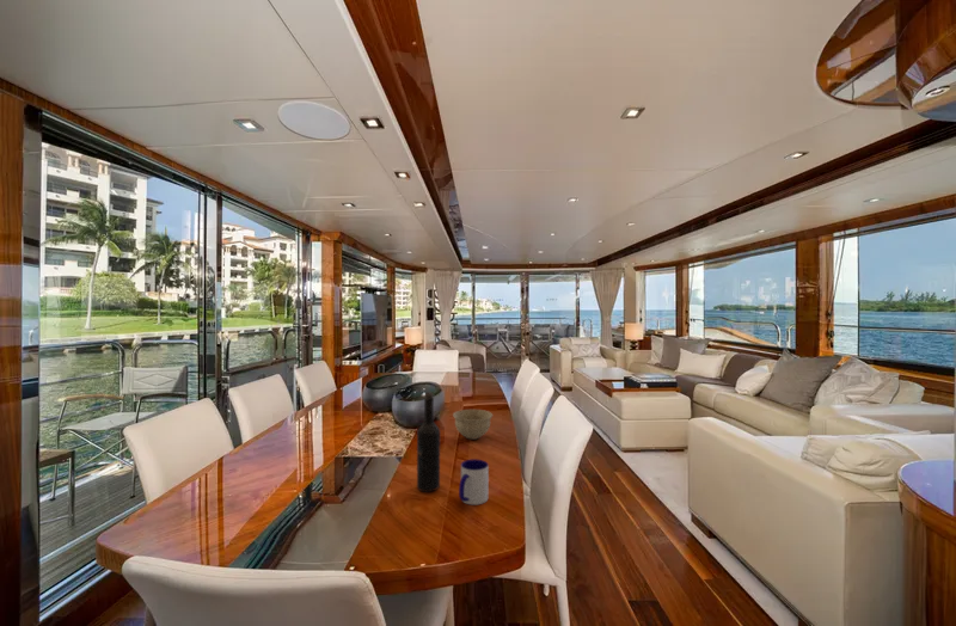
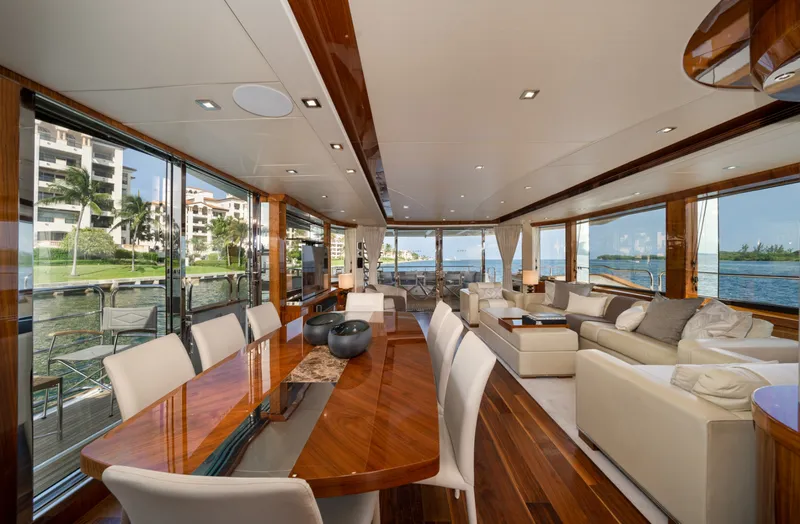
- mug (471, 483)
- wine bottle (428, 440)
- bowl (472, 425)
